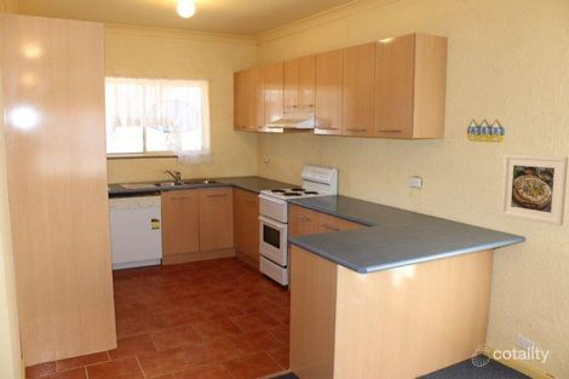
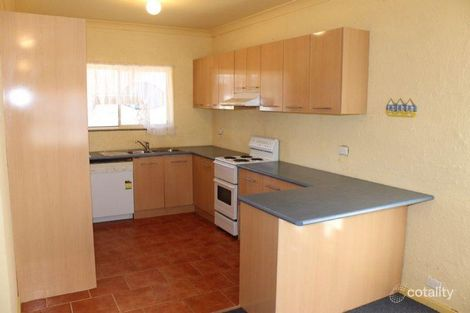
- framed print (531, 188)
